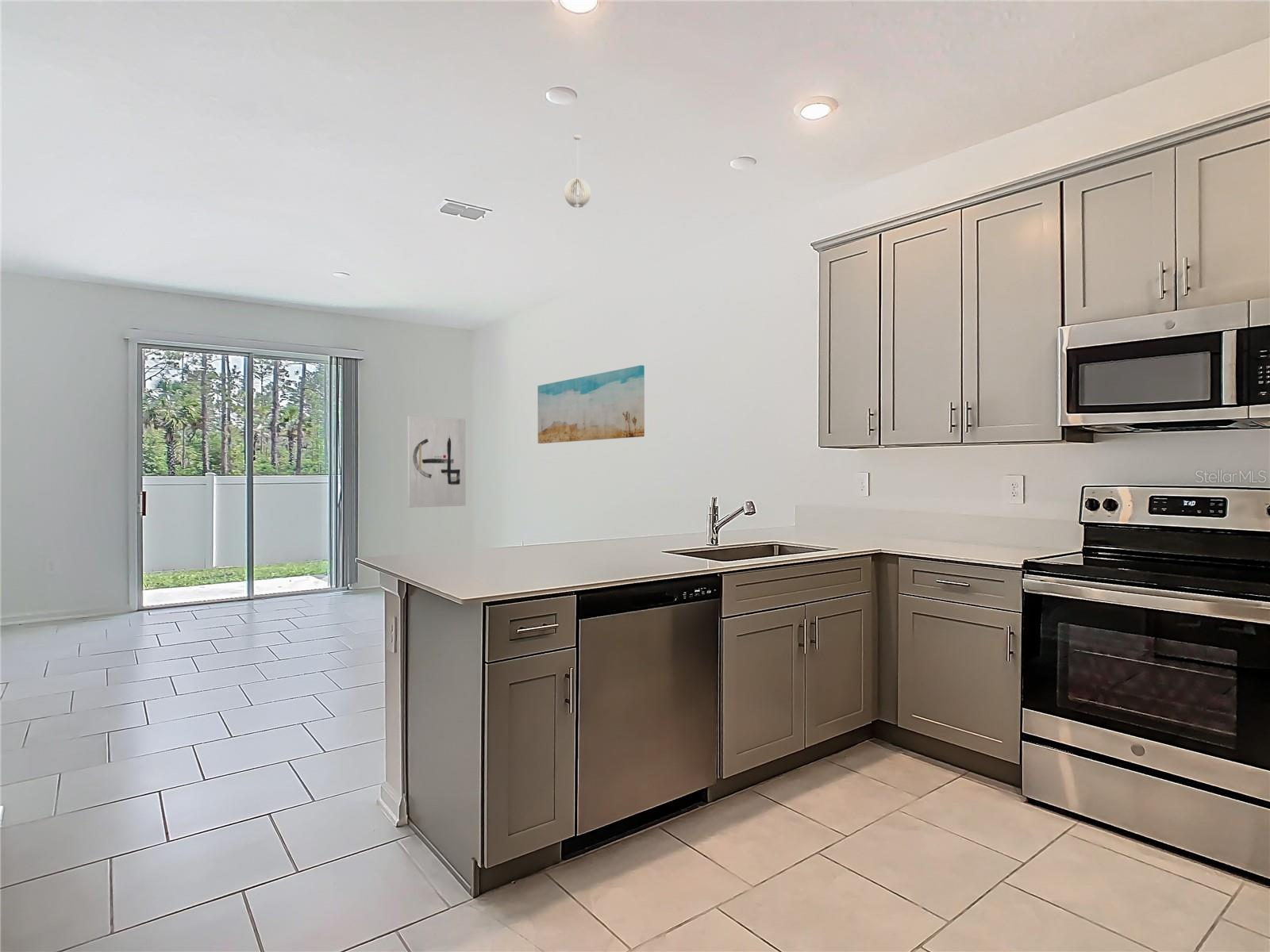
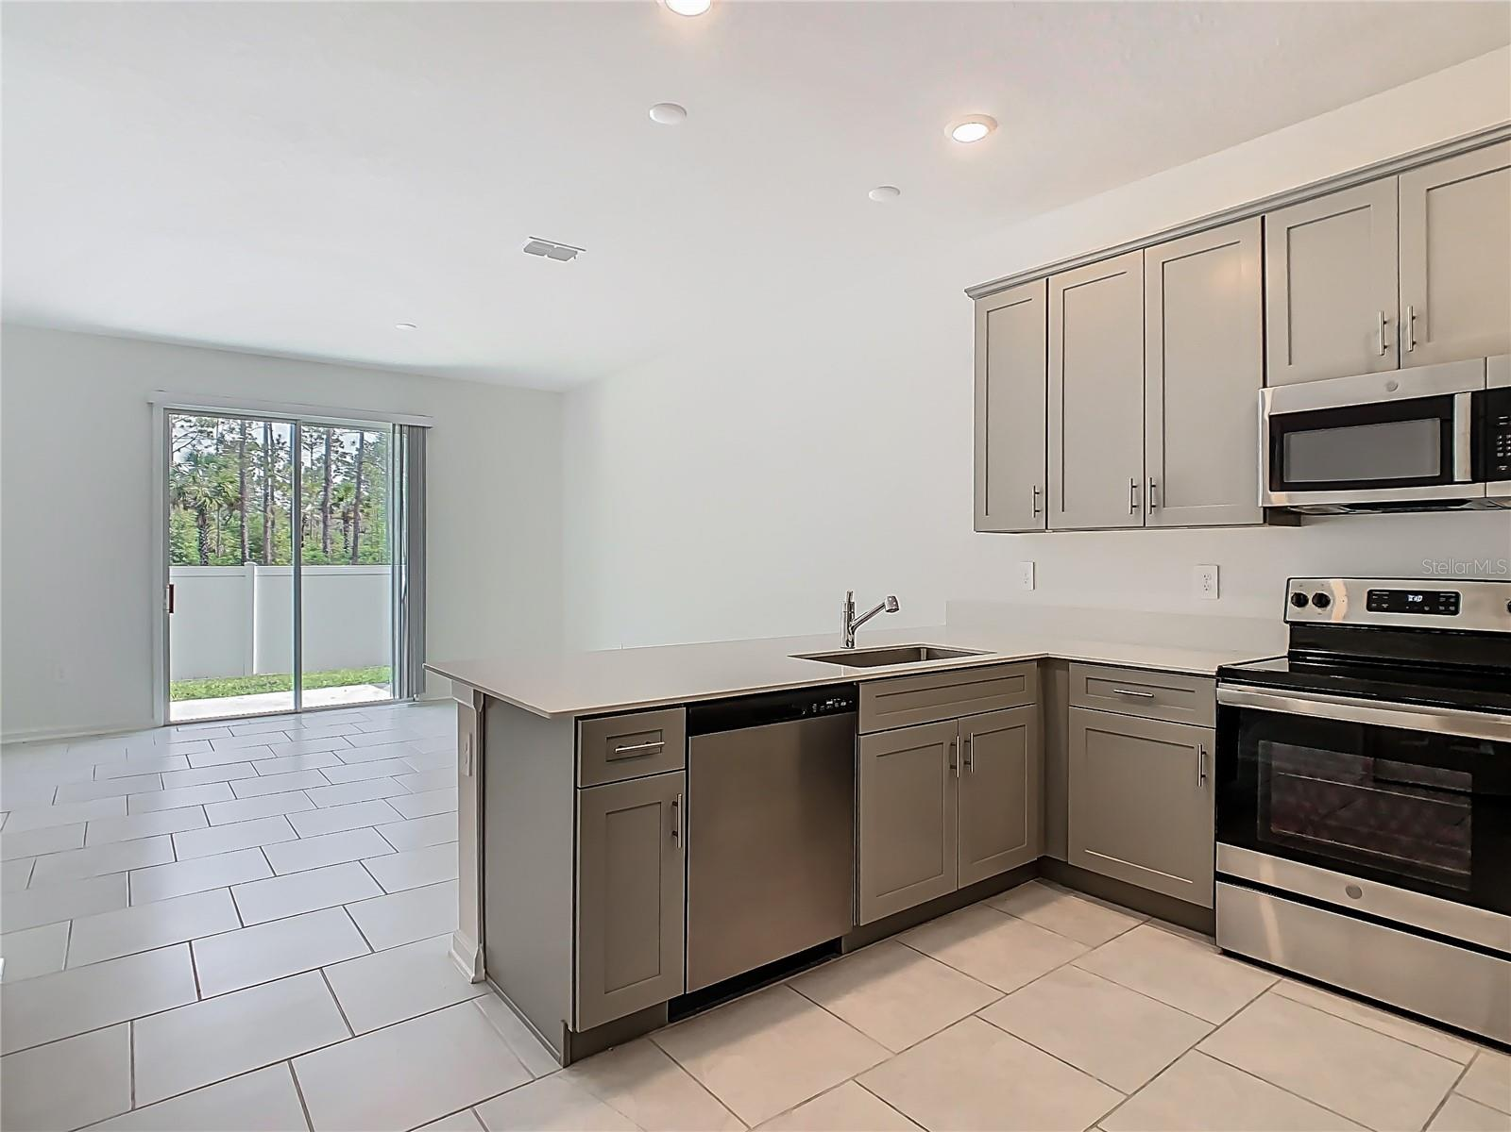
- pendant light (577, 171)
- wall art (437, 462)
- wall art (587, 409)
